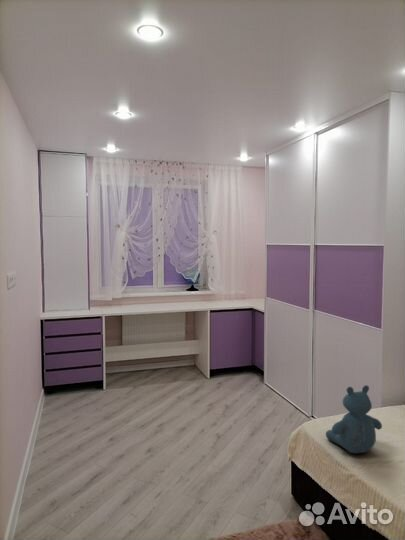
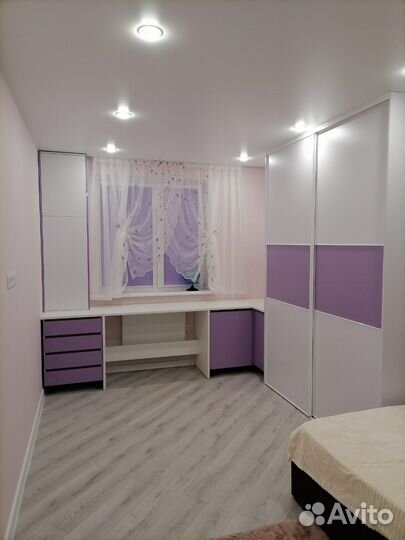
- teddy bear (351, 414)
